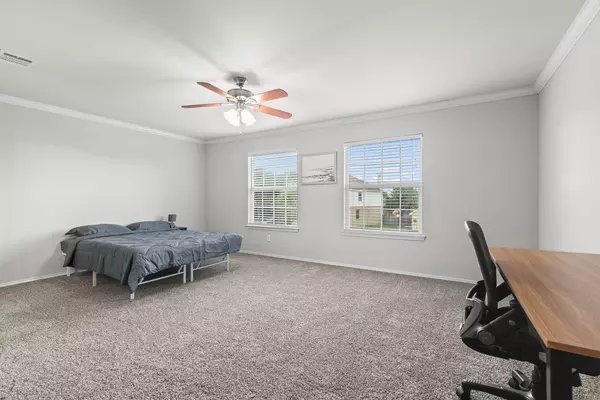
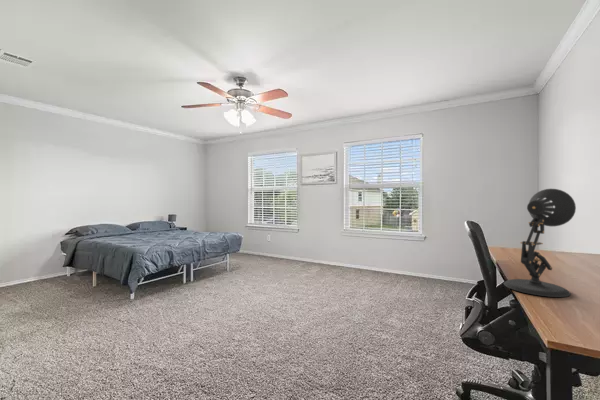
+ desk lamp (536, 238)
